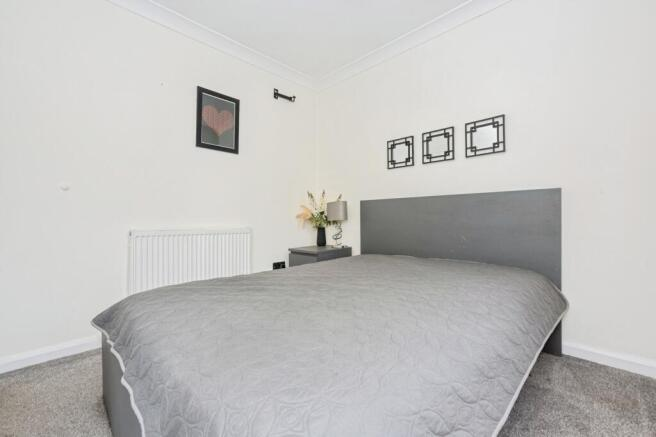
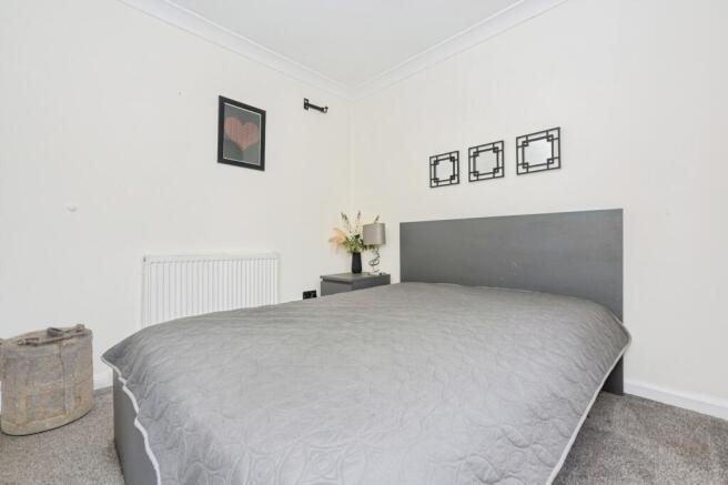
+ laundry hamper (44, 372)
